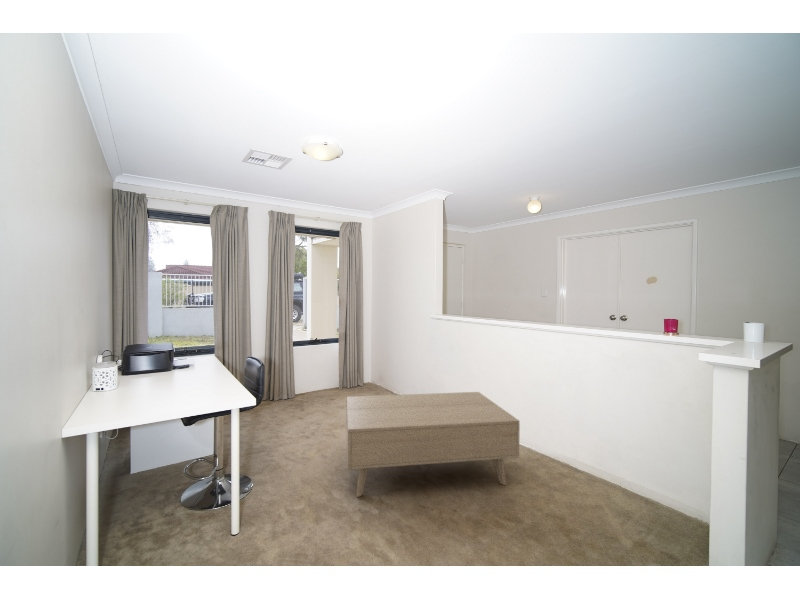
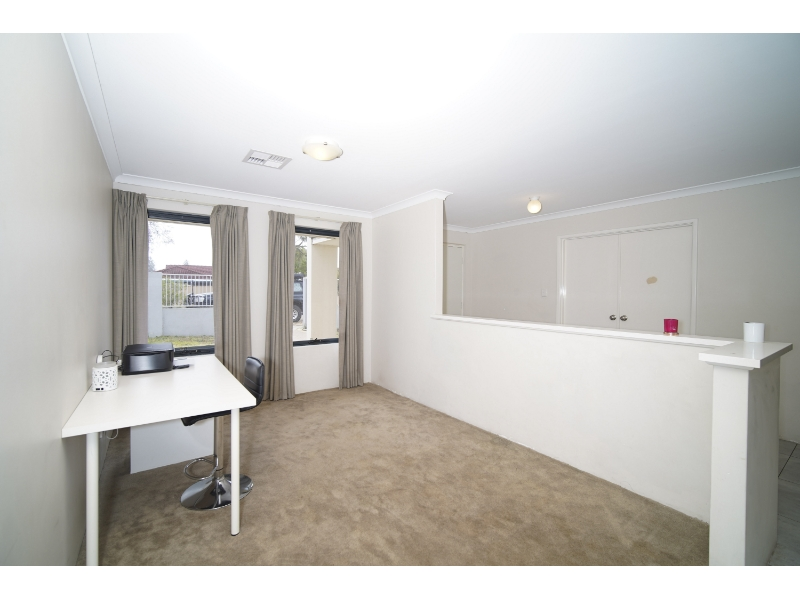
- coffee table (423, 438)
